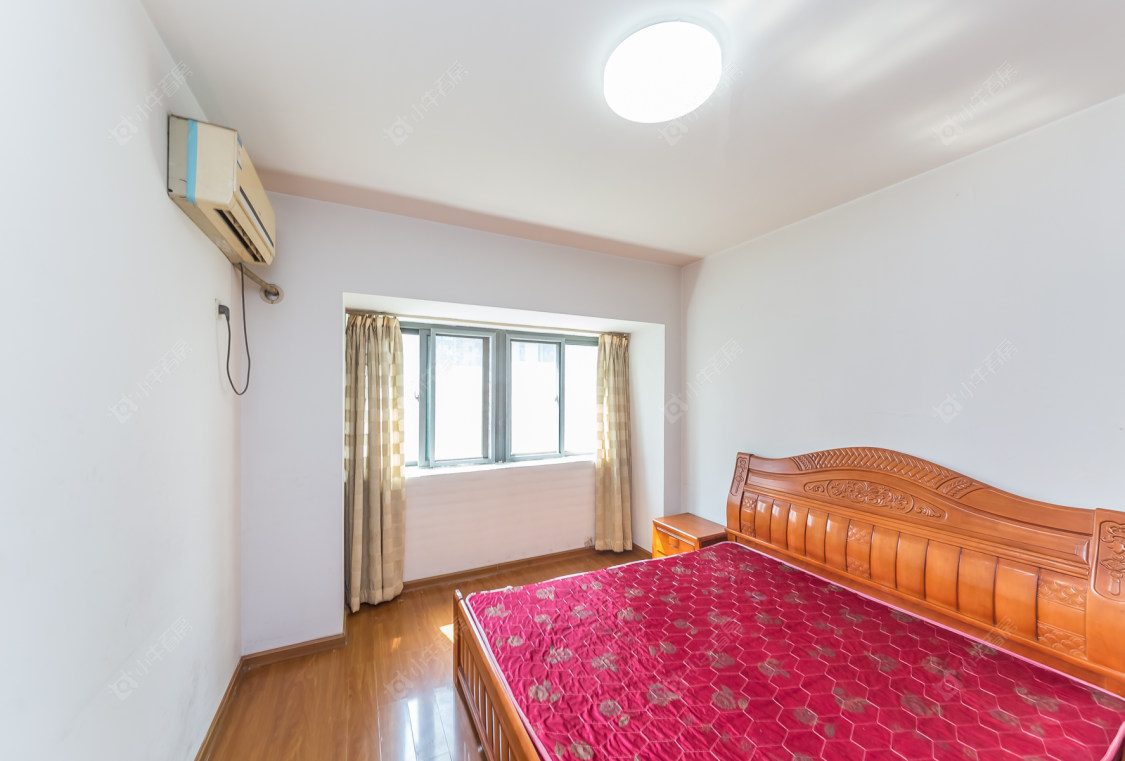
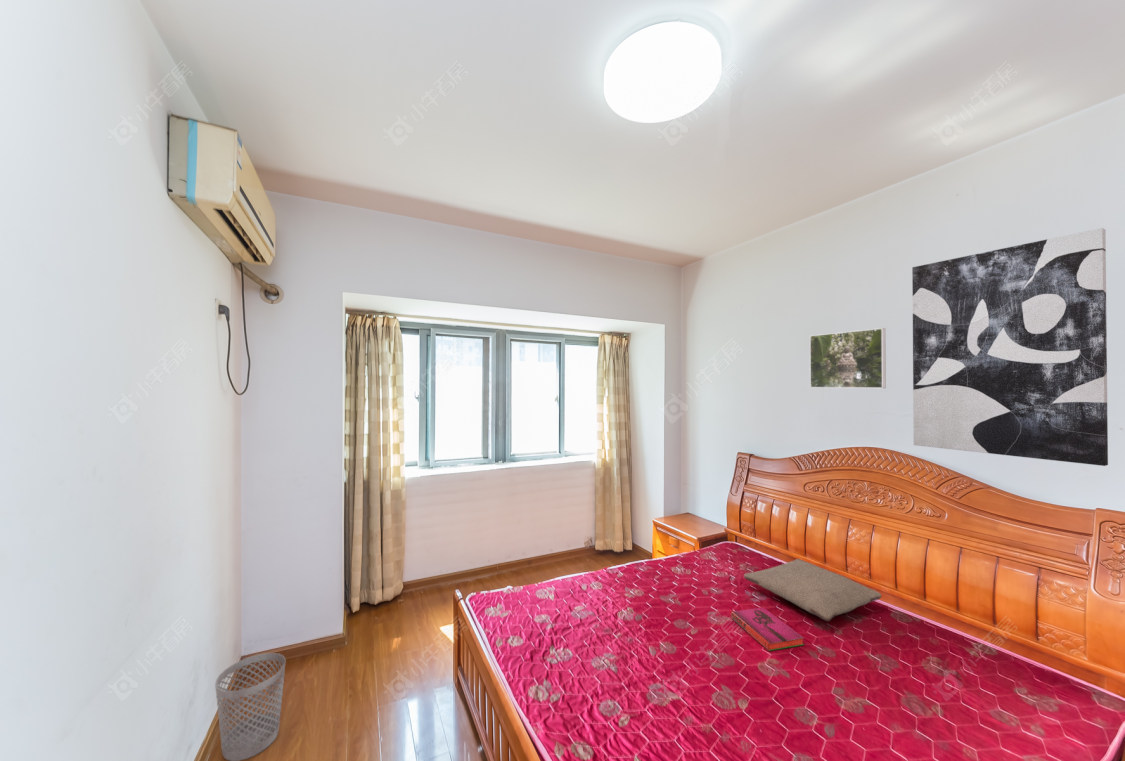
+ wastebasket (251, 705)
+ hardback book (765, 627)
+ pillow (810, 586)
+ wall art (996, 352)
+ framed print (845, 360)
